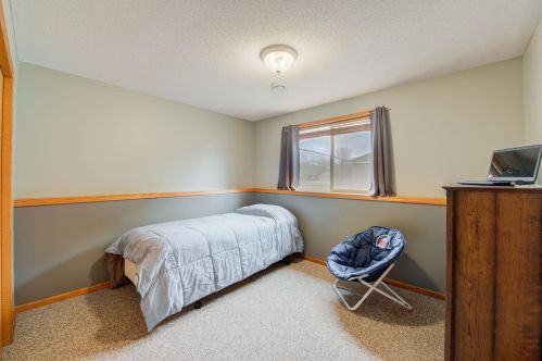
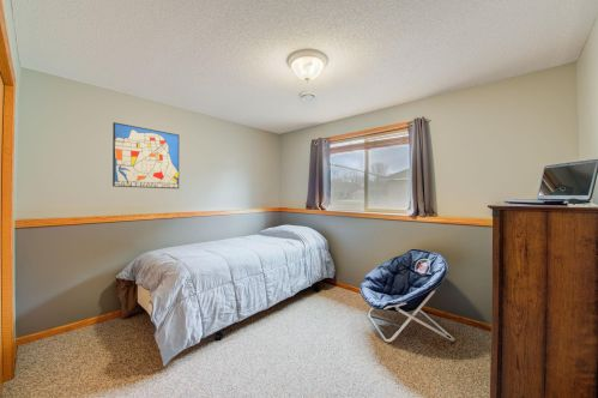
+ wall art (149, 158)
